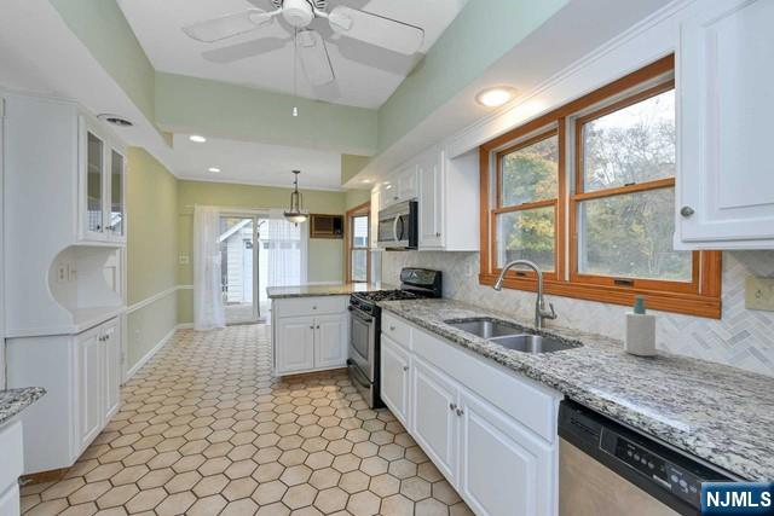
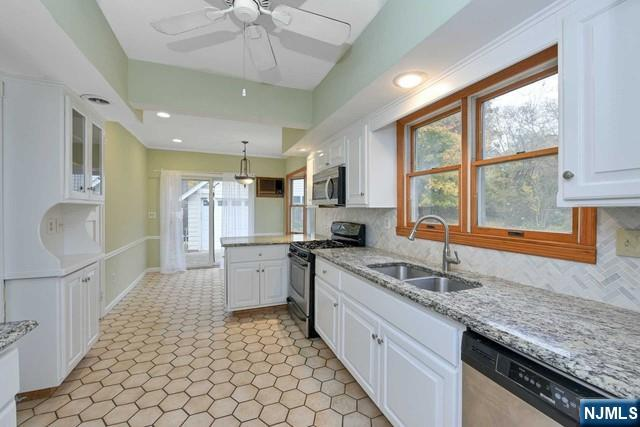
- soap bottle (639, 324)
